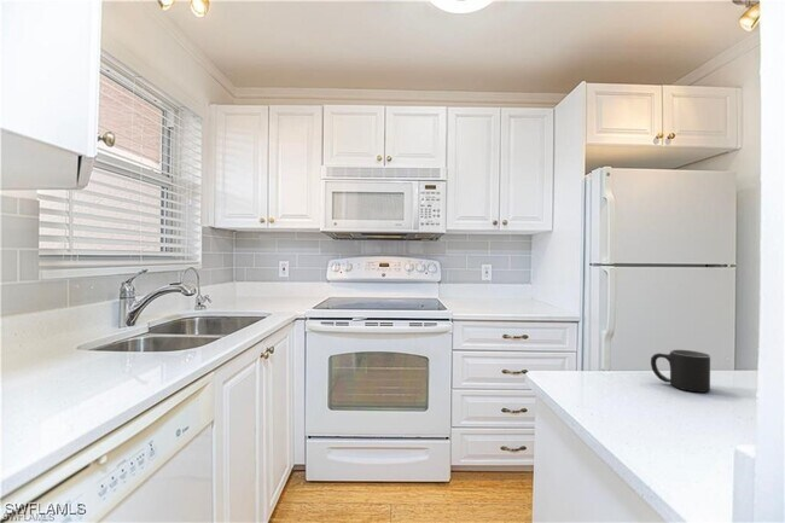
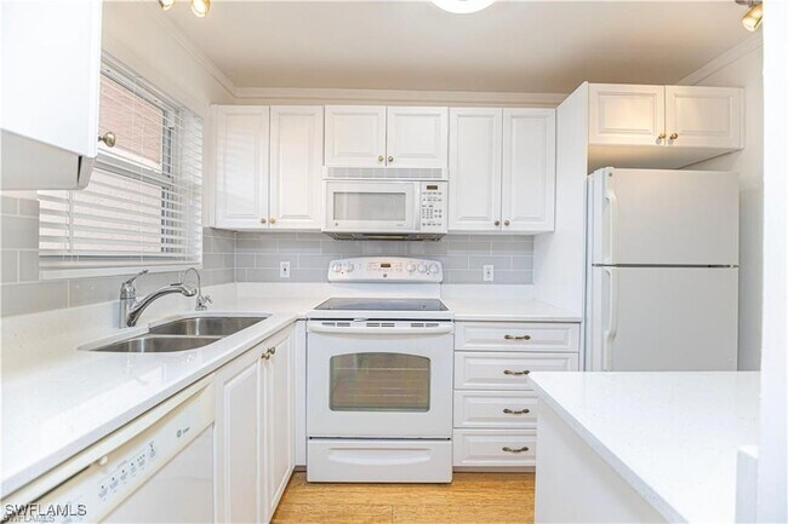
- mug (679, 368)
